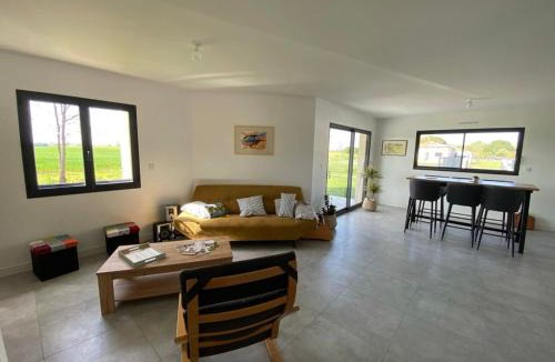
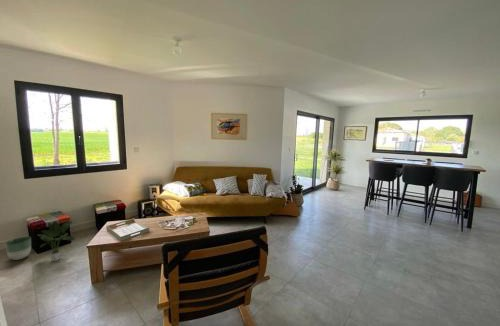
+ planter (19, 249)
+ potted plant (57, 239)
